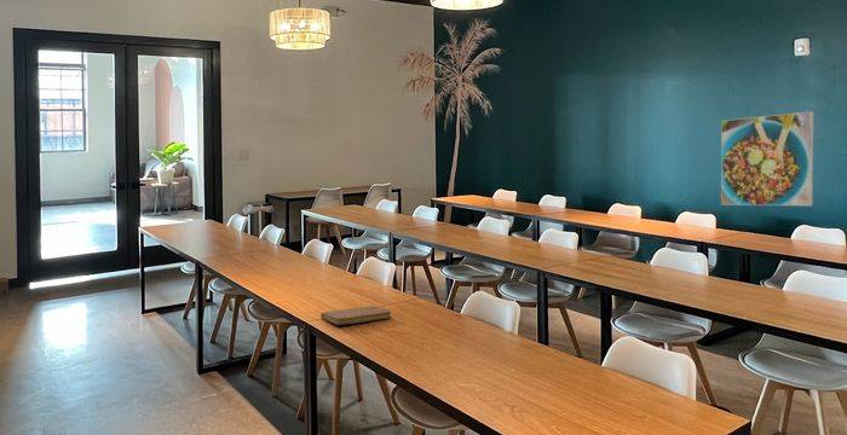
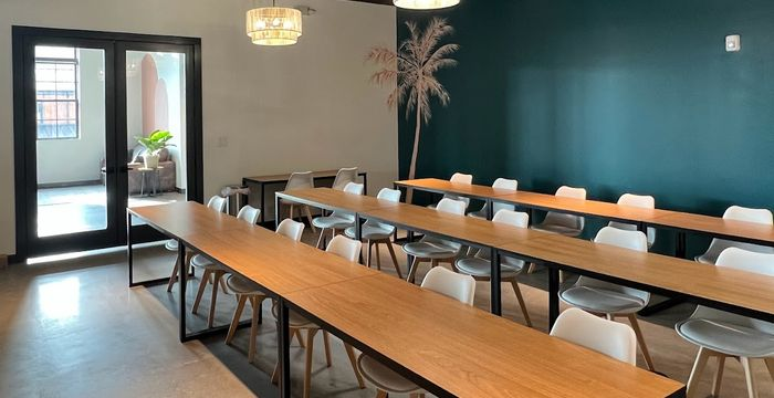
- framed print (765, 161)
- notebook (356, 314)
